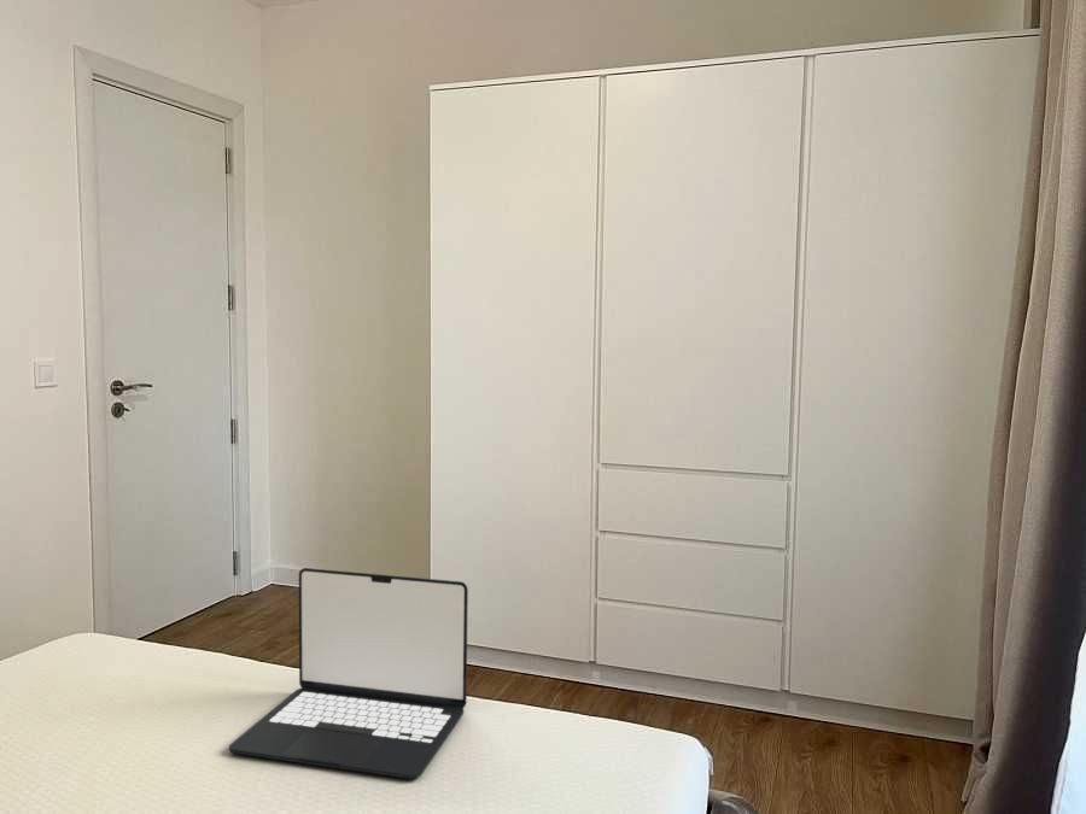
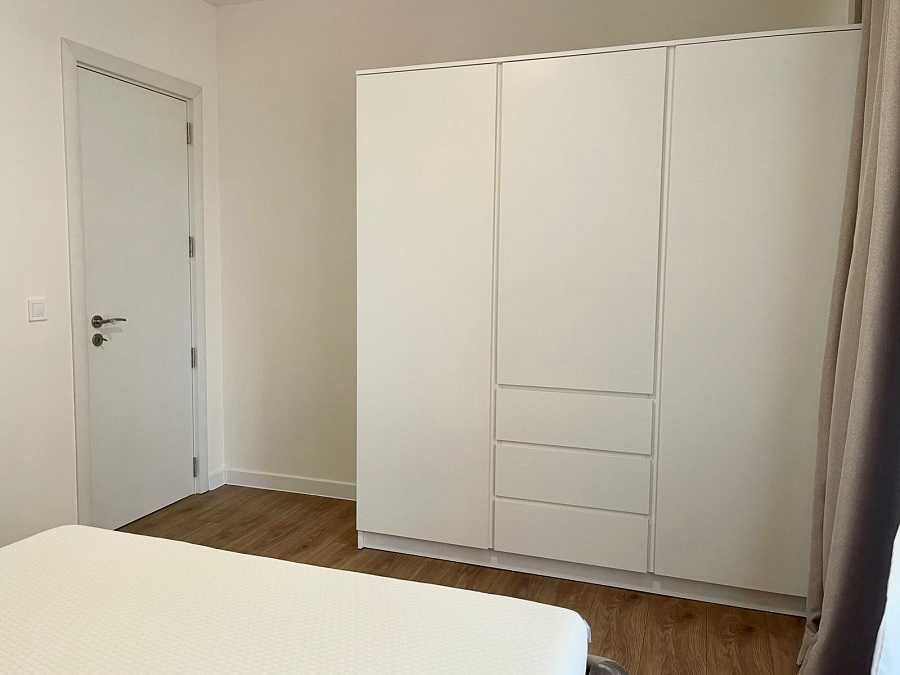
- laptop (352, 663)
